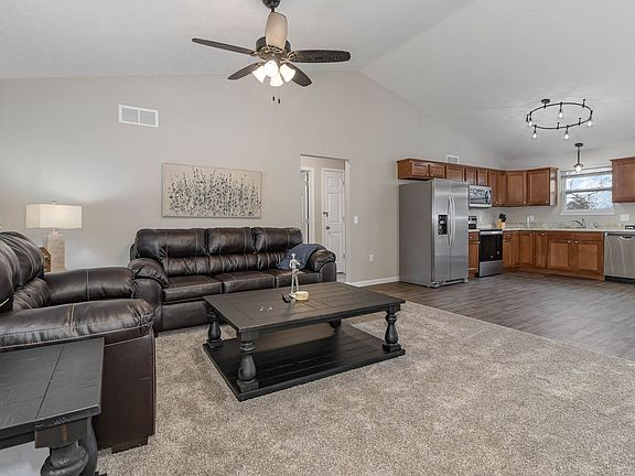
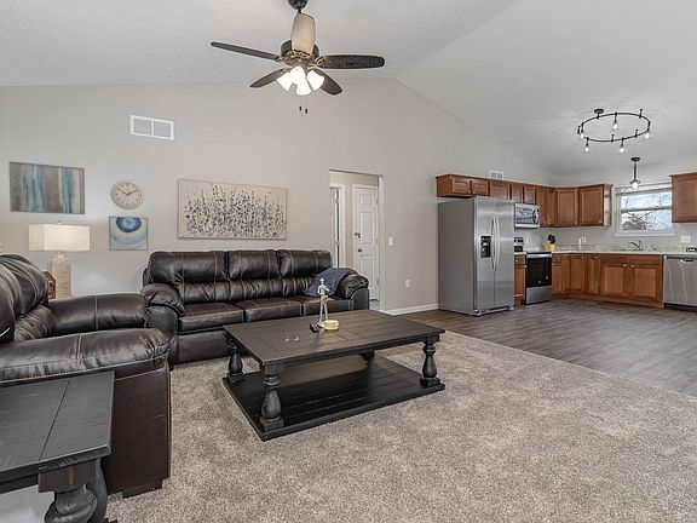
+ wall art (48, 189)
+ wall clock (127, 194)
+ wall art (128, 234)
